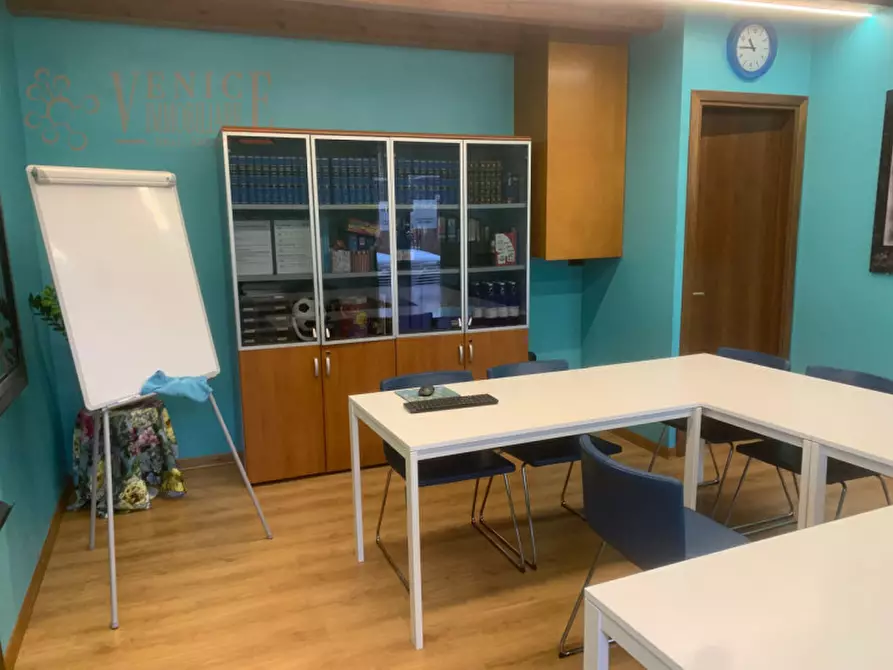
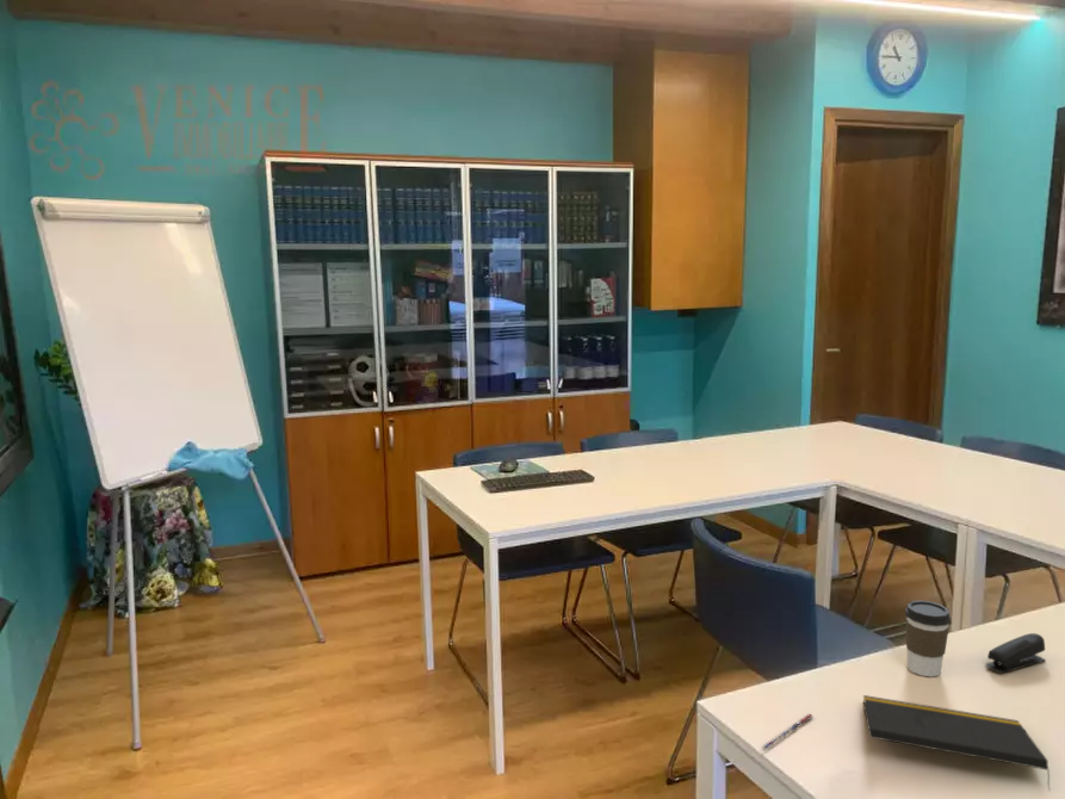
+ pen (787, 730)
+ coffee cup (925, 638)
+ notepad (946, 729)
+ stapler (1016, 651)
